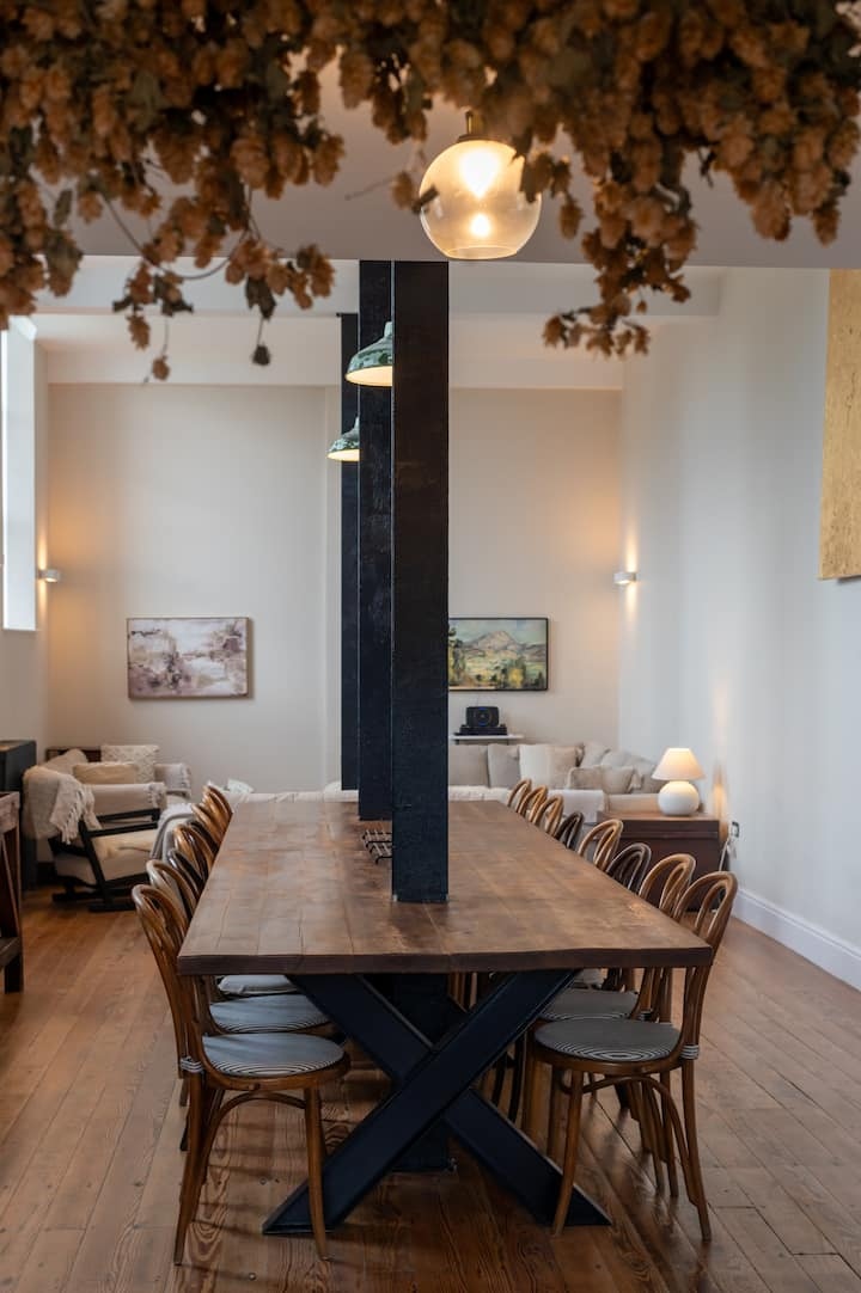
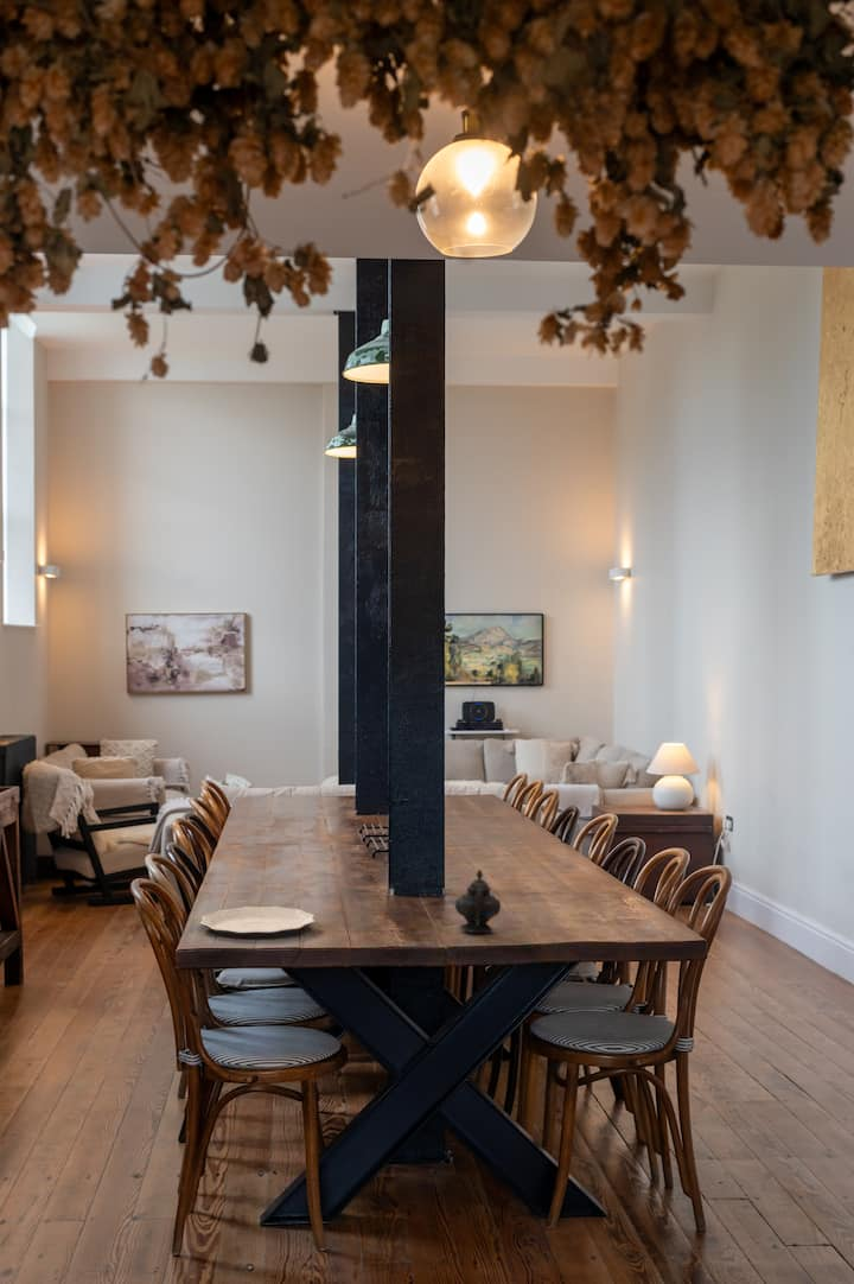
+ teapot (477, 900)
+ plate (257, 922)
